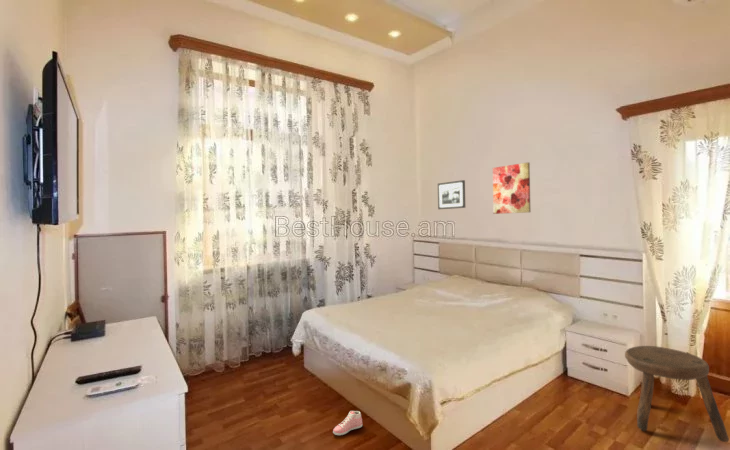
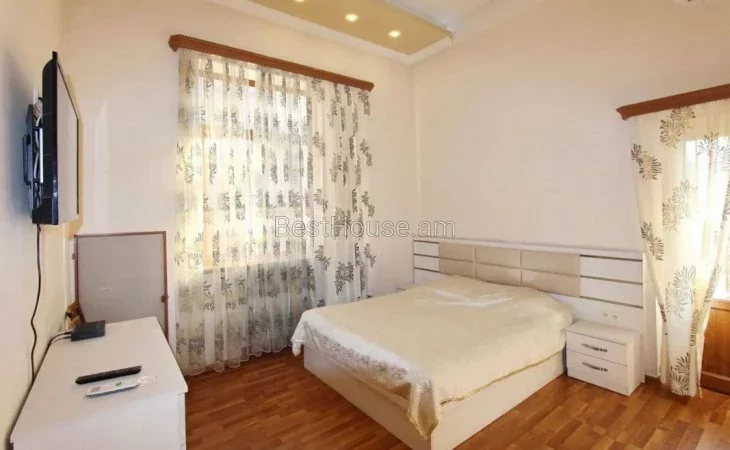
- stool (672, 378)
- sneaker (347, 421)
- wall art (510, 189)
- picture frame (451, 195)
